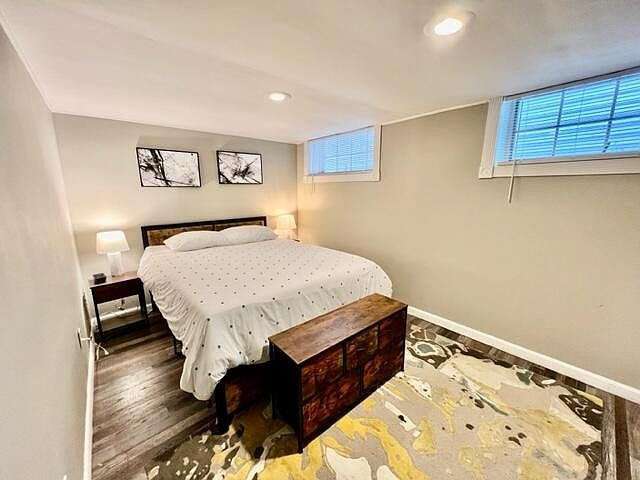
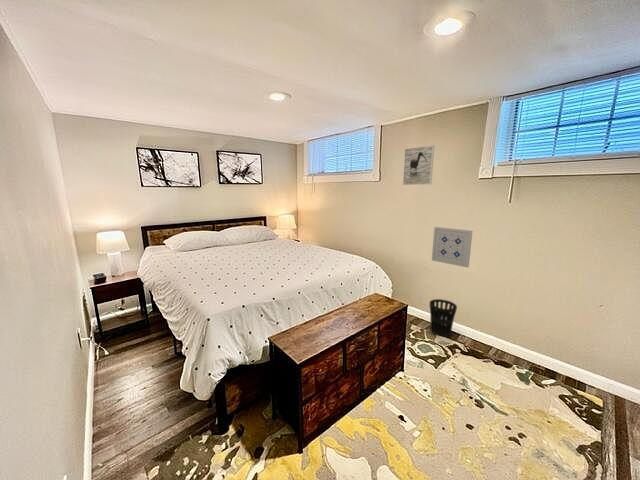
+ wastebasket (441, 317)
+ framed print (417, 166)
+ wall art (450, 246)
